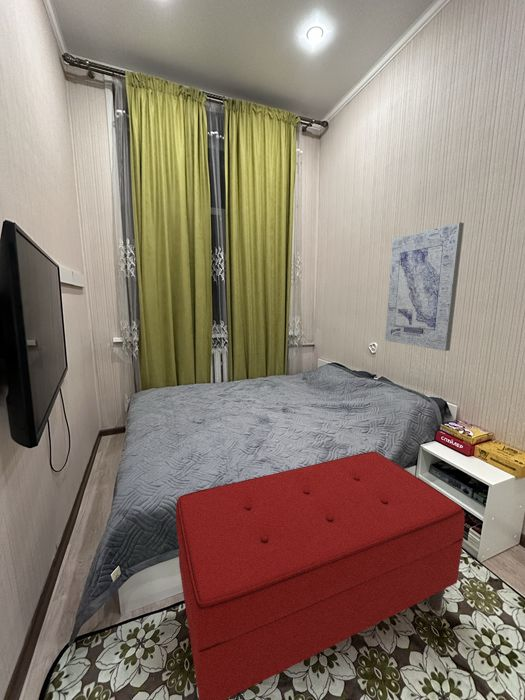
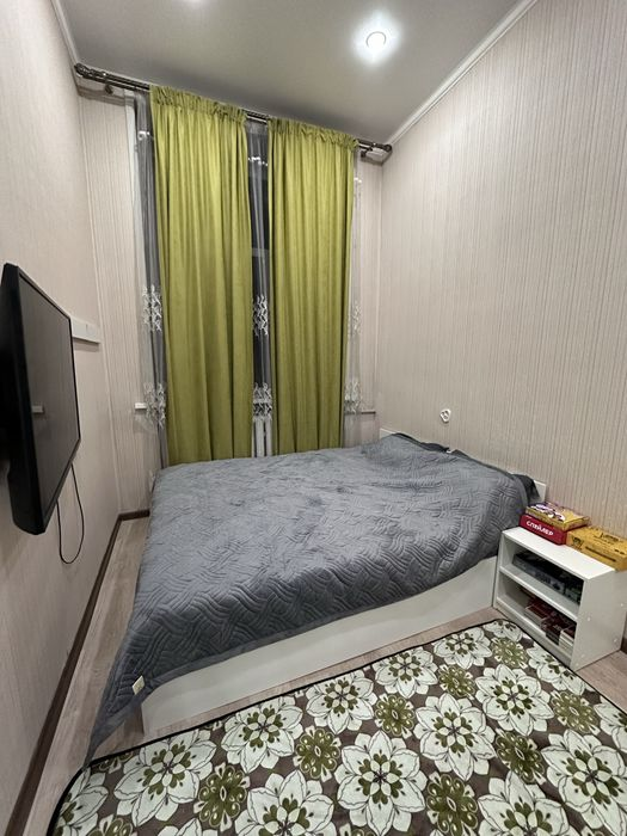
- bench (315, 555)
- wall art (418, 290)
